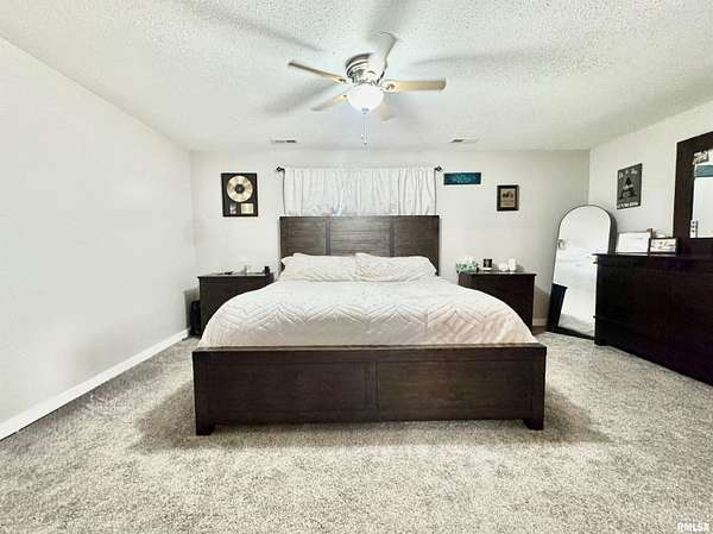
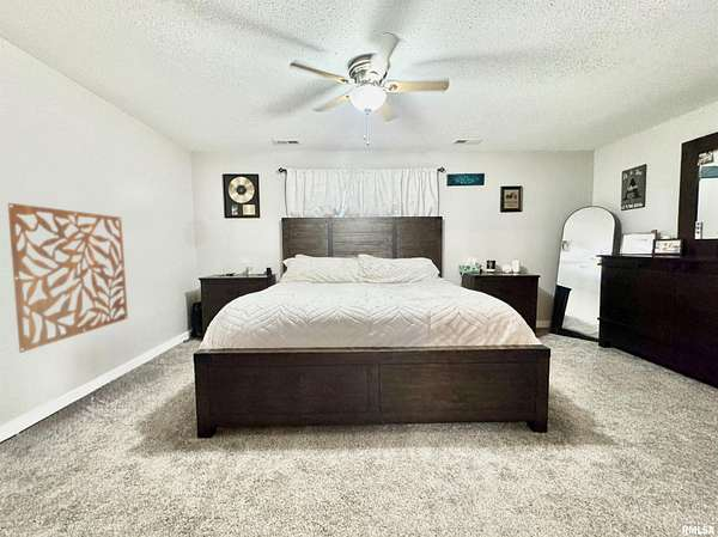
+ wall panel (79, 273)
